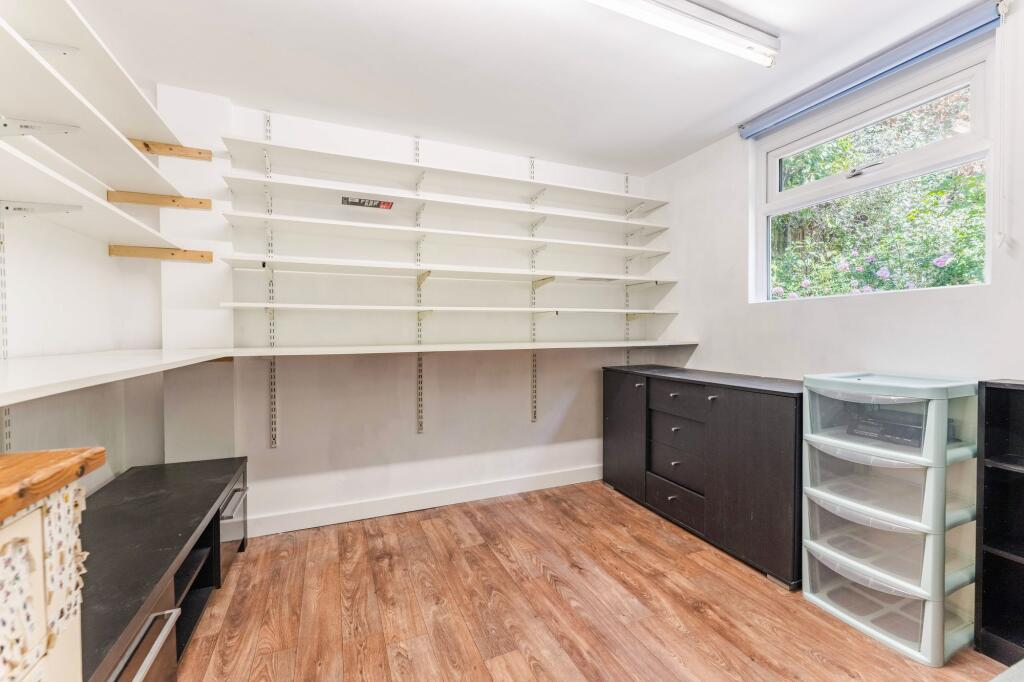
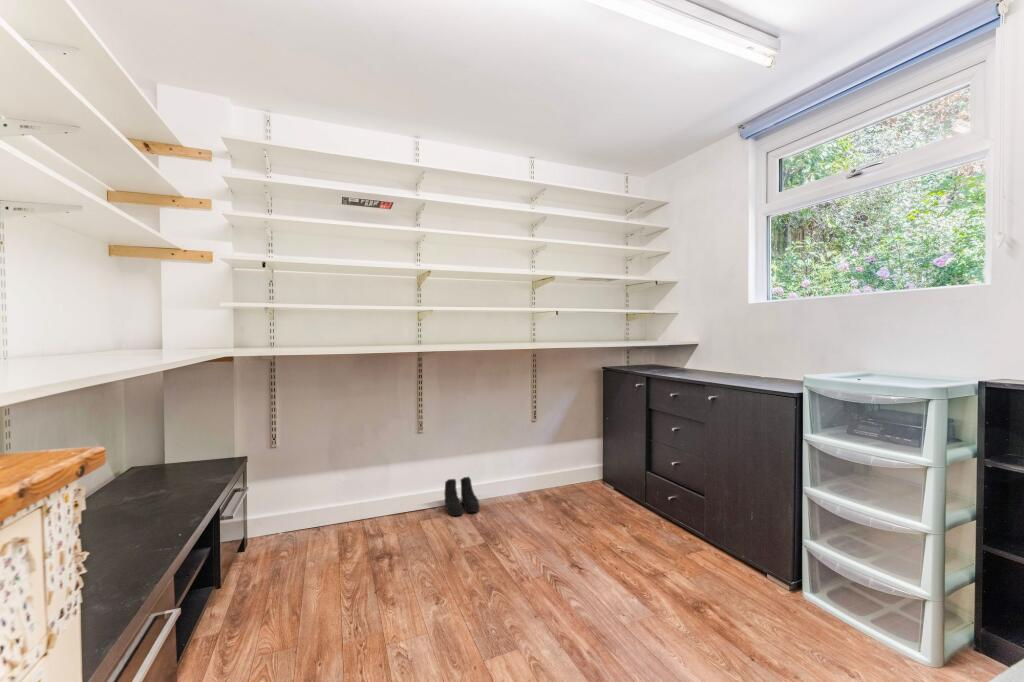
+ boots (461, 493)
